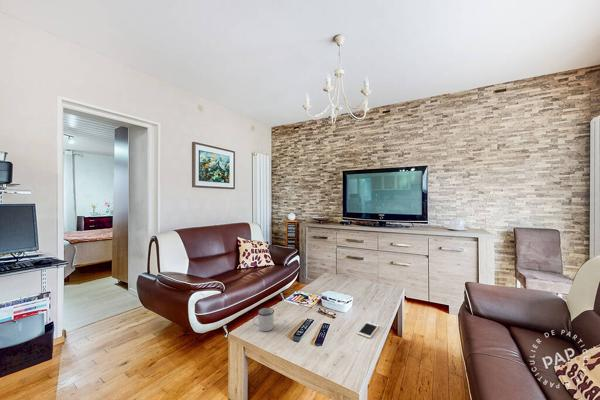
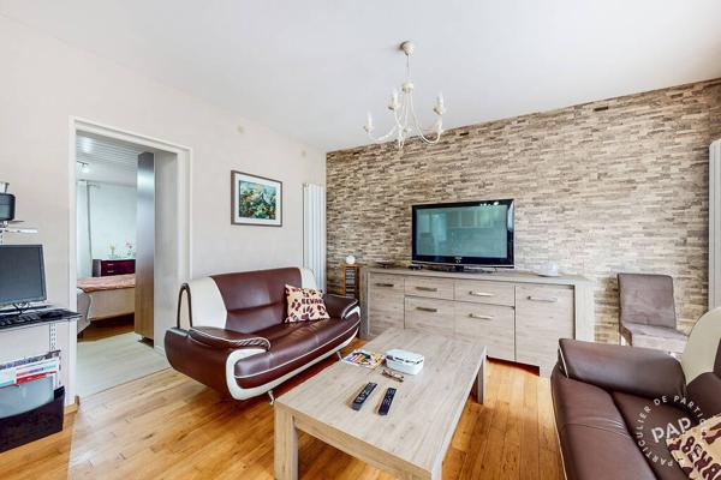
- mug (263, 320)
- cell phone (368, 329)
